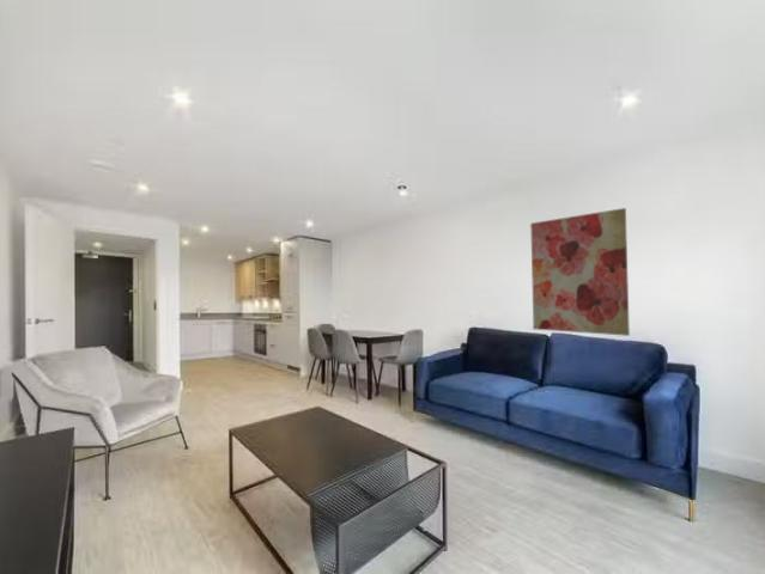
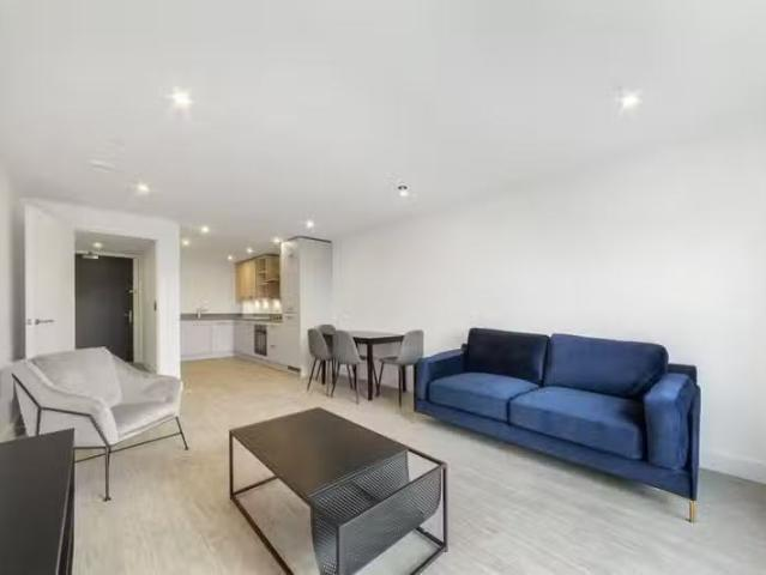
- wall art (575, 274)
